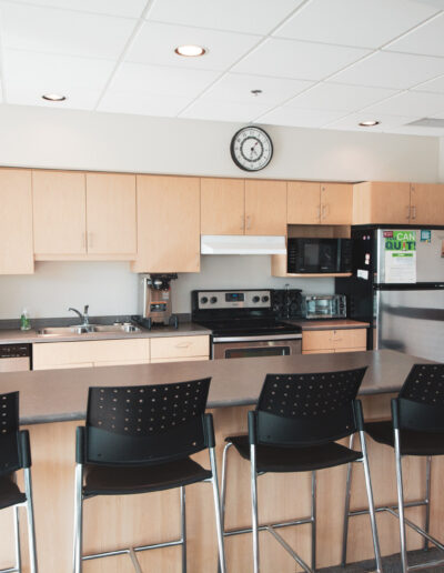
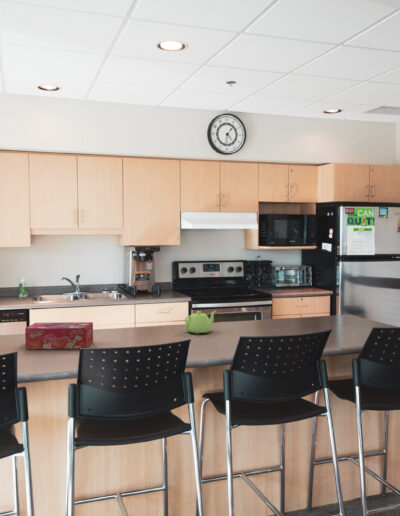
+ tissue box (60, 335)
+ teapot (200, 321)
